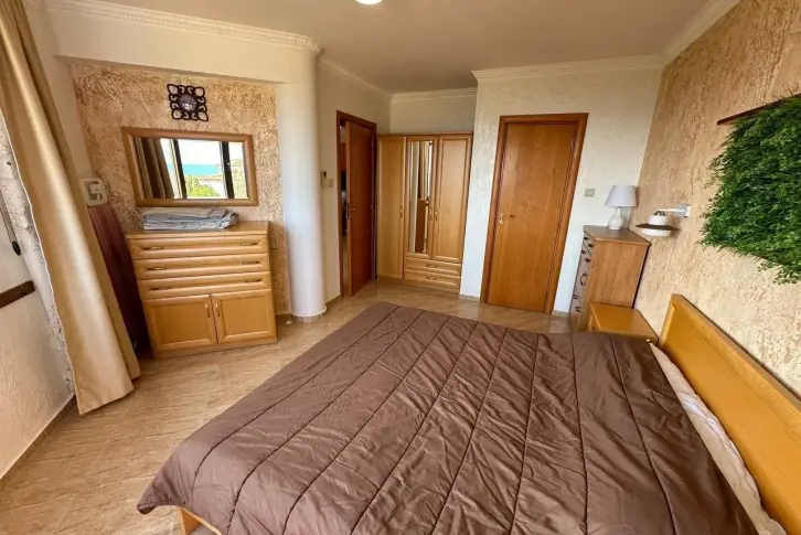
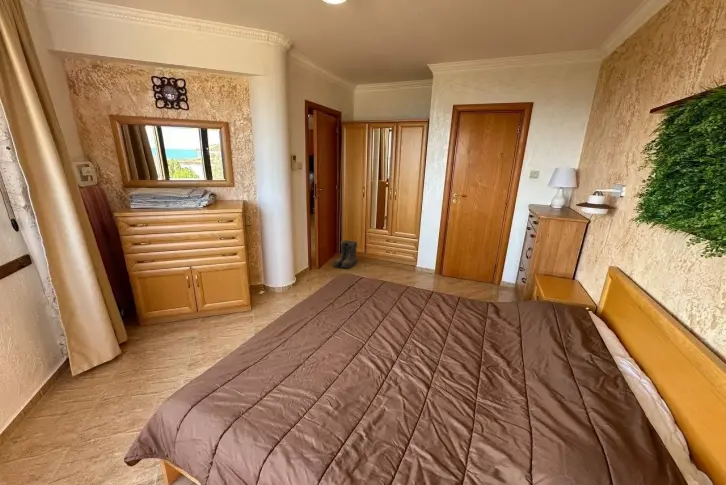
+ boots (345, 253)
